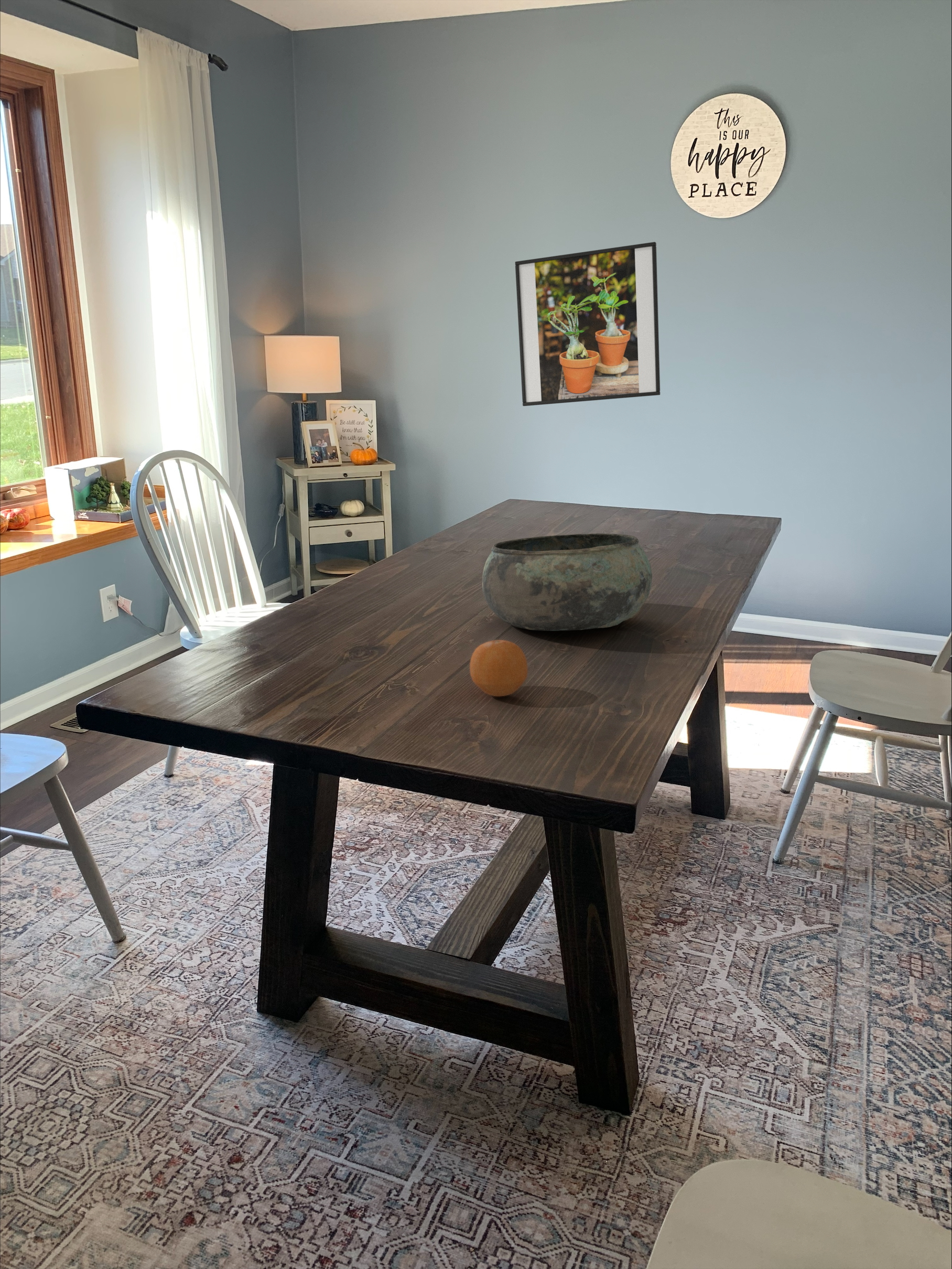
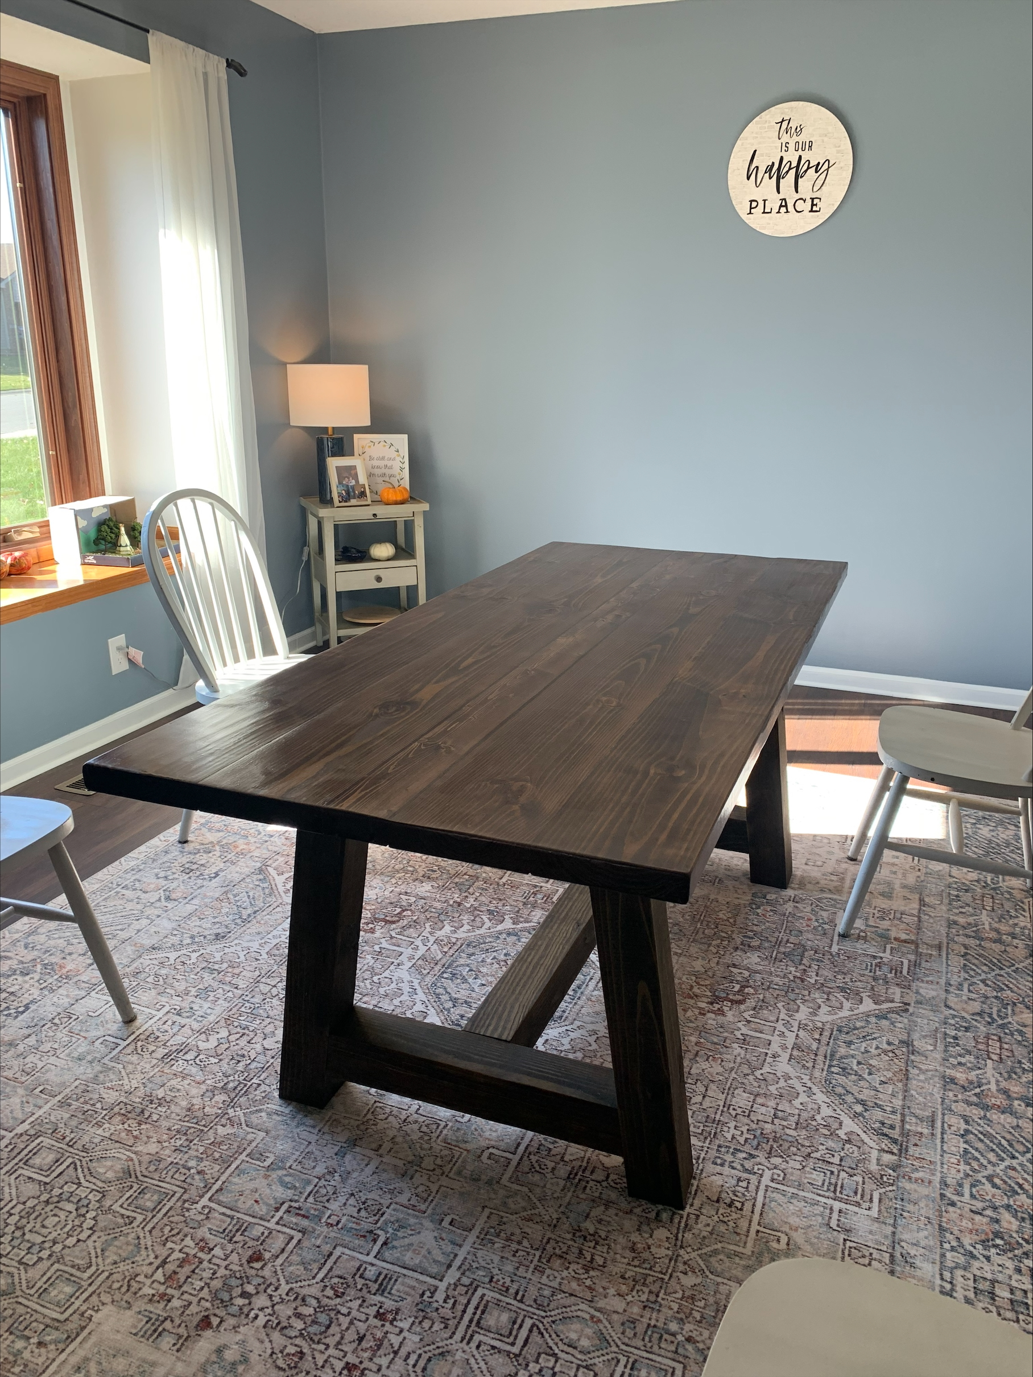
- bowl (566, 583)
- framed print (587, 327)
- fruit (499, 668)
